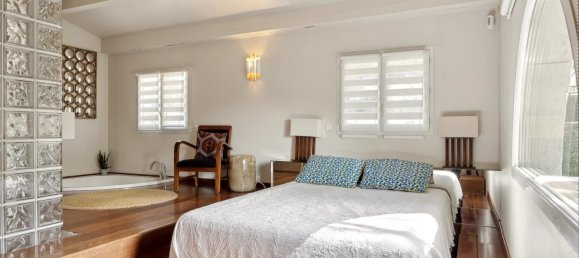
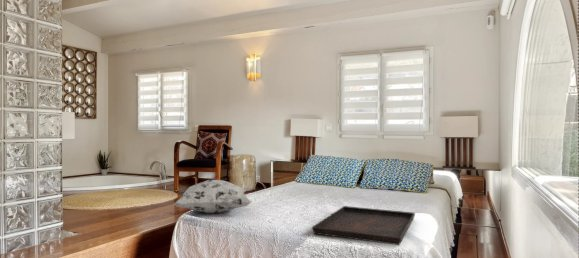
+ serving tray (367, 222)
+ decorative pillow (213, 196)
